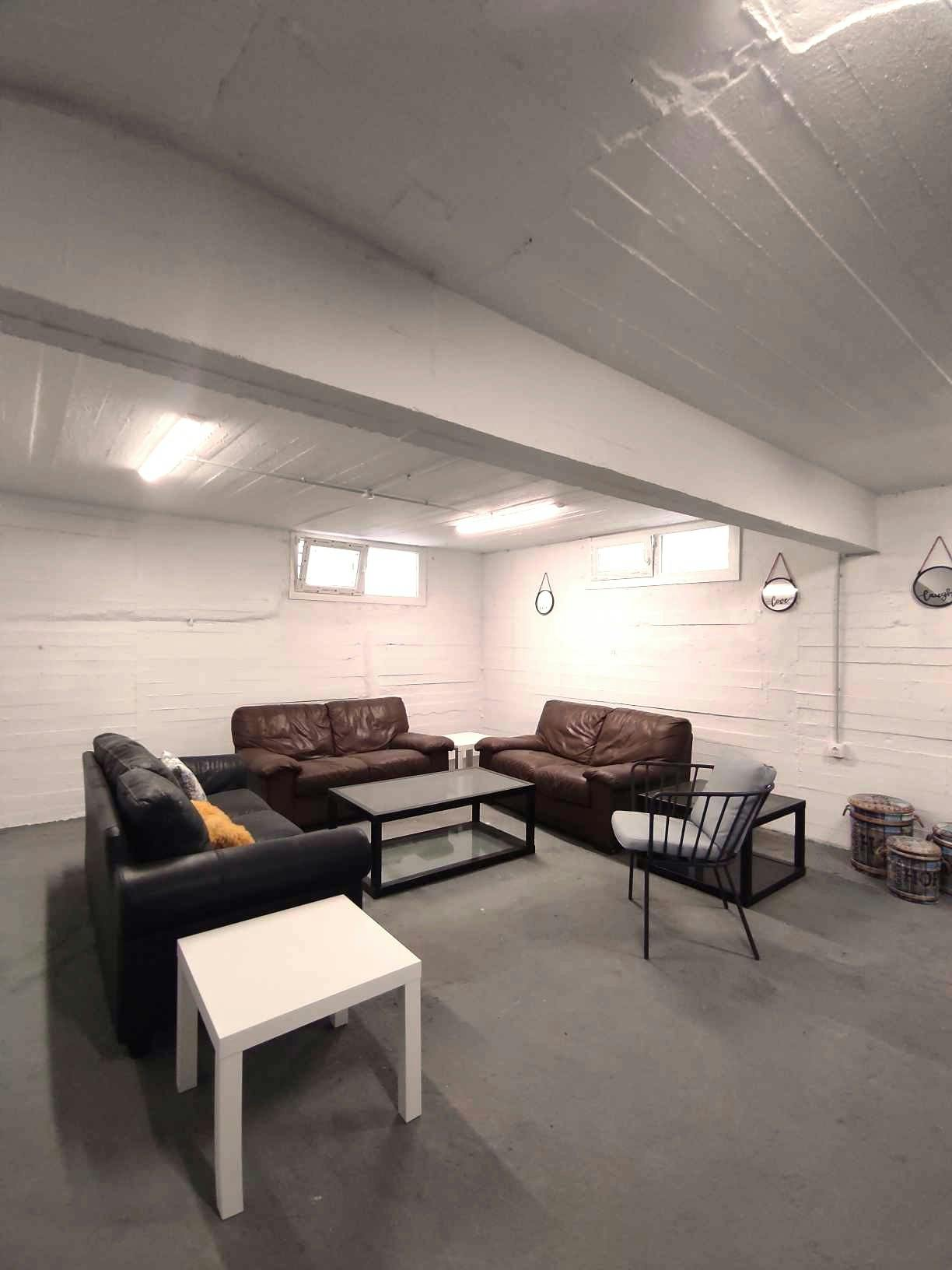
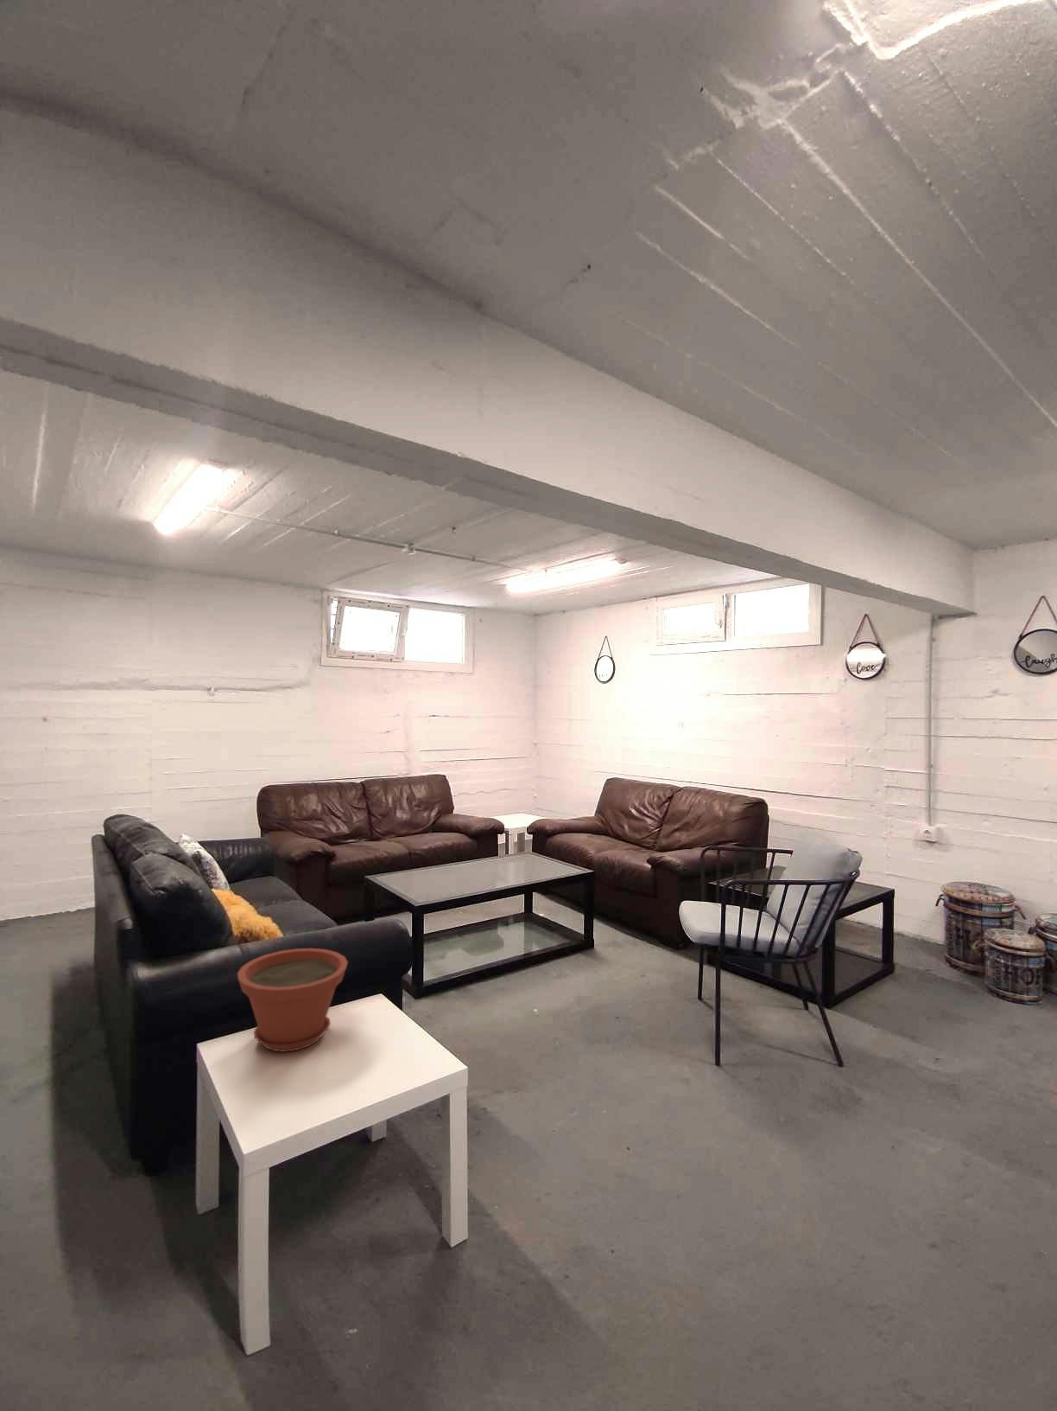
+ plant pot (293, 1002)
